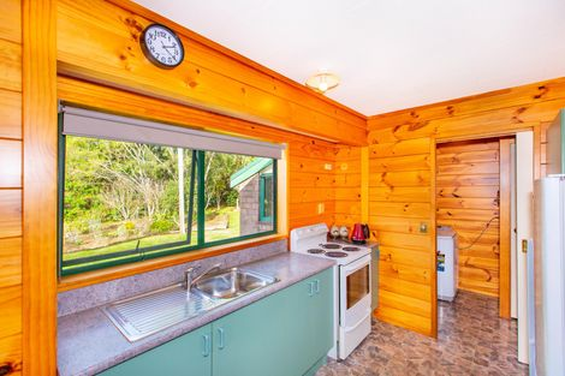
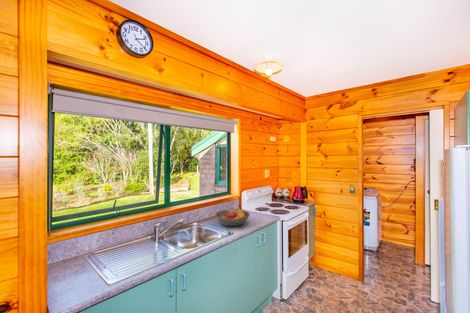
+ fruit bowl (232, 217)
